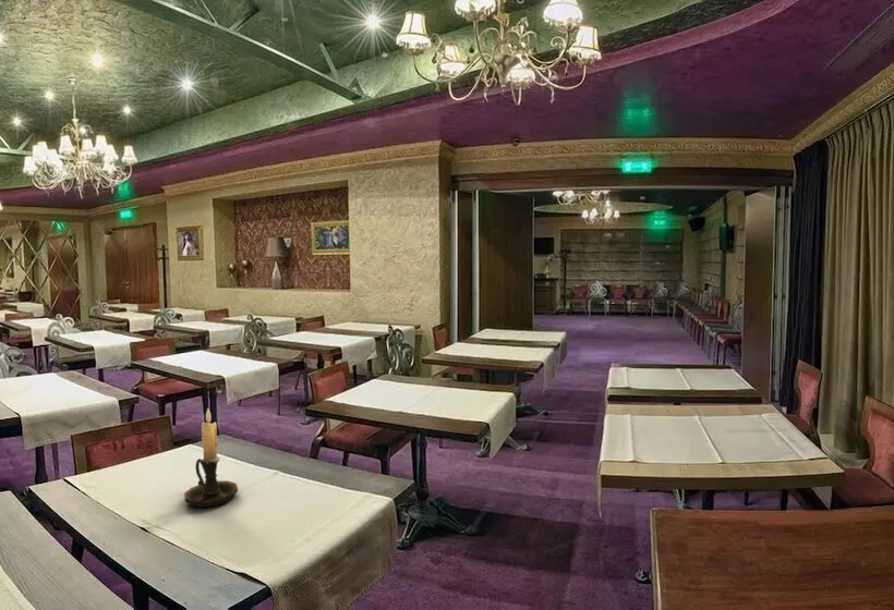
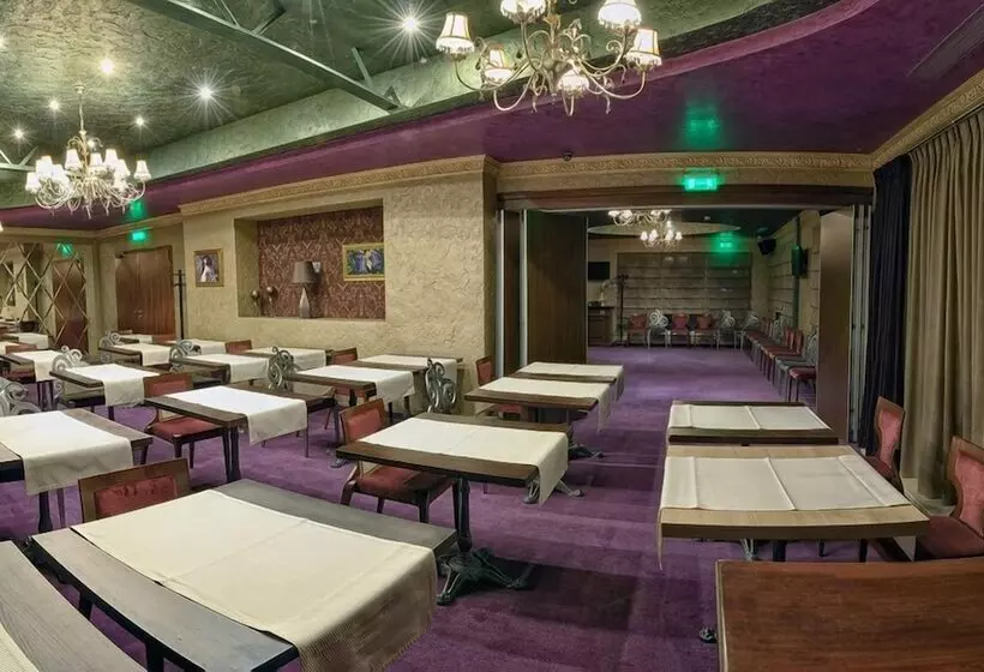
- candle holder (206, 451)
